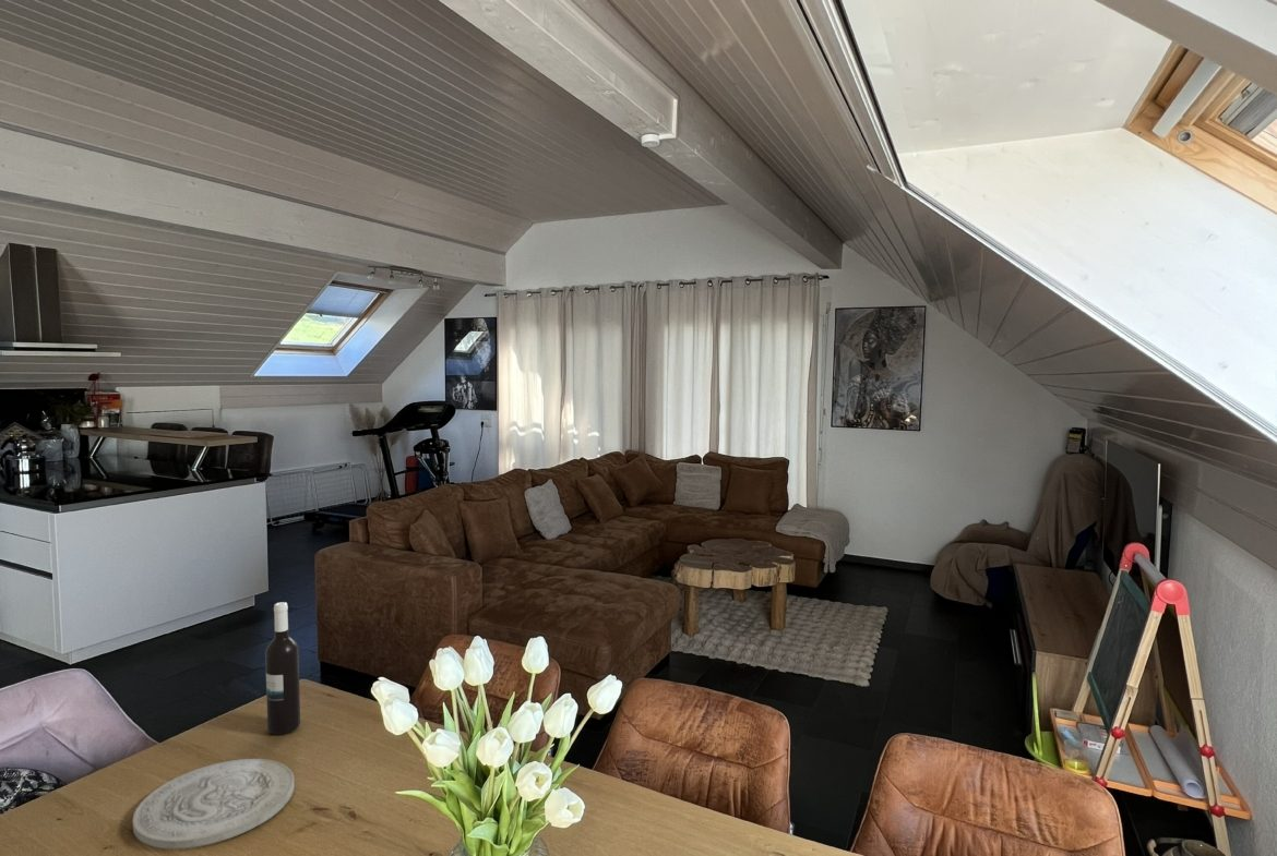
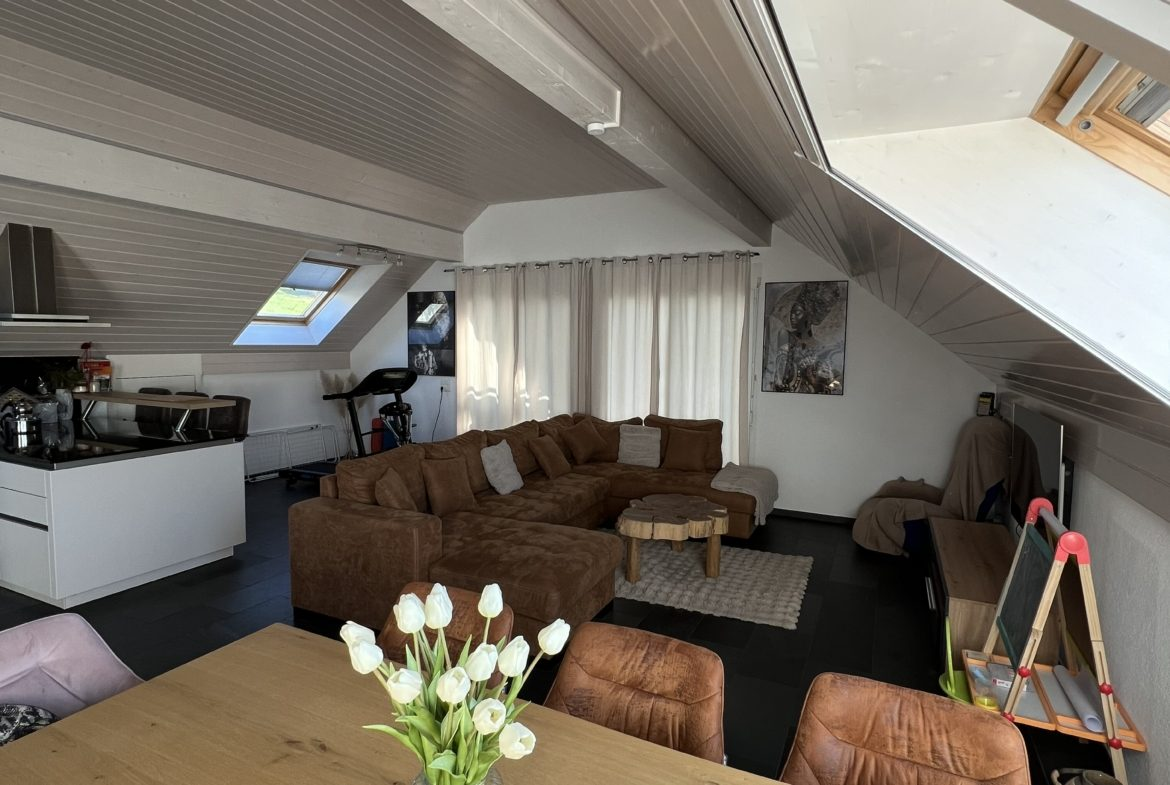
- plate (217, 799)
- wine bottle (282, 666)
